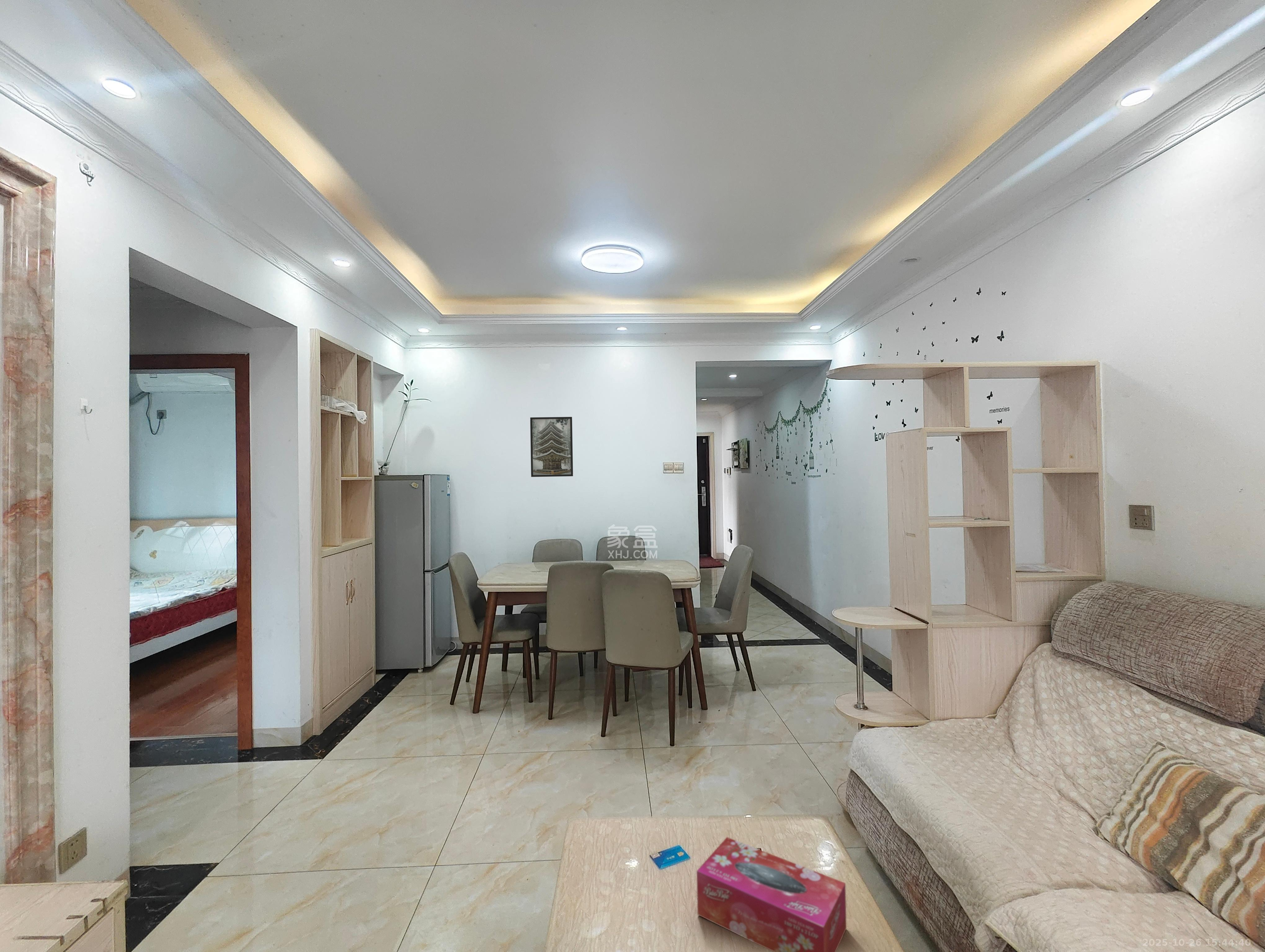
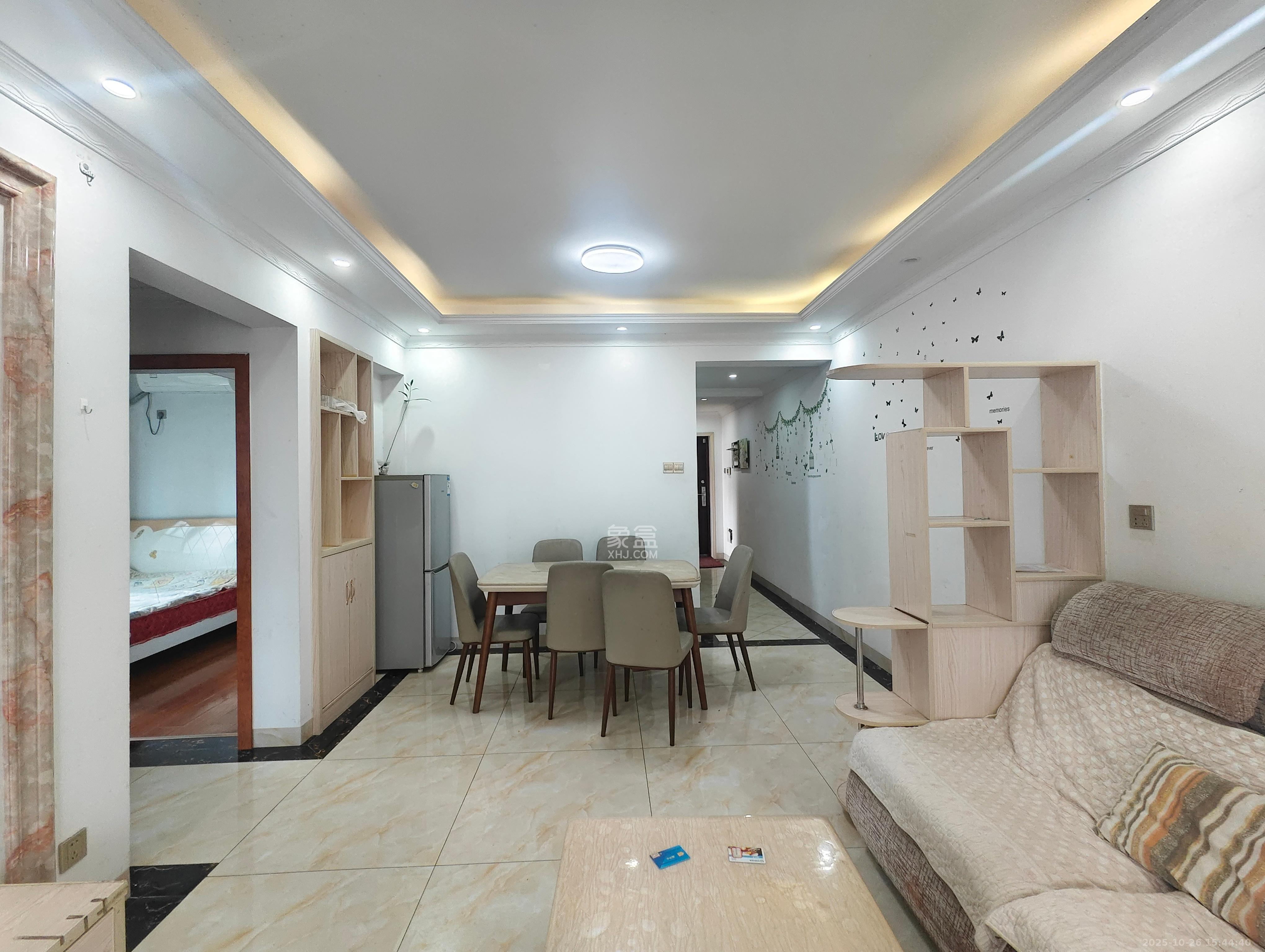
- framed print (552, 447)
- tissue box (770, 899)
